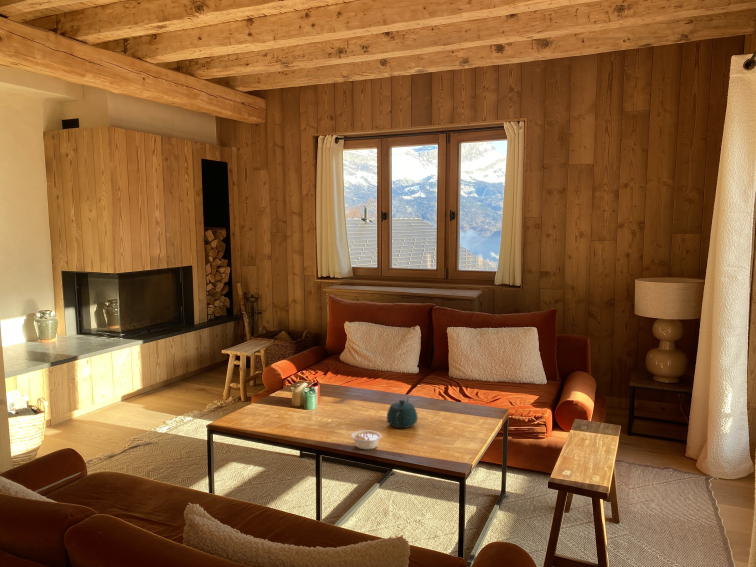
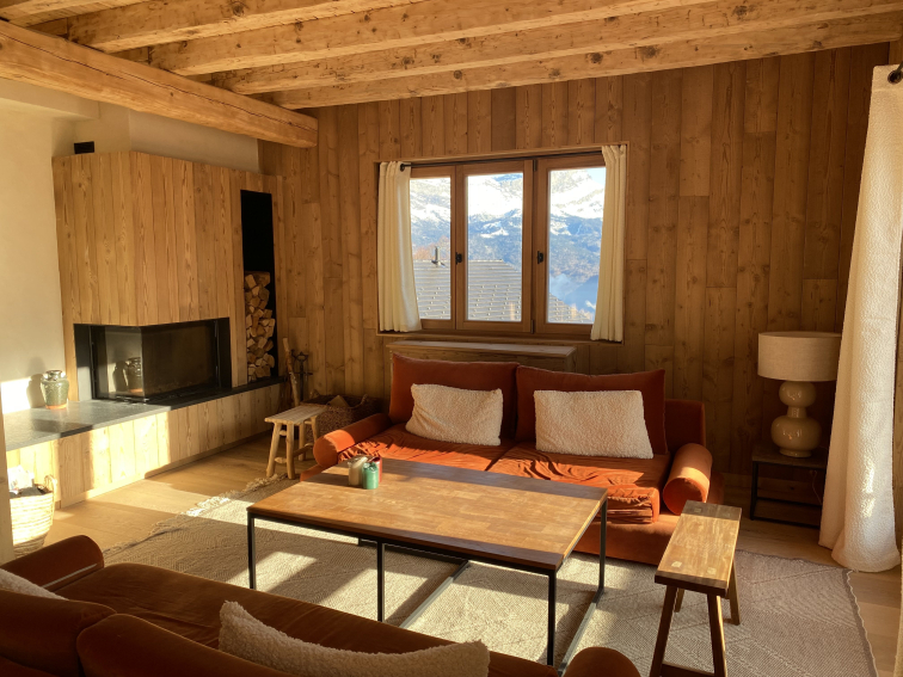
- legume (367, 439)
- teapot (402, 412)
